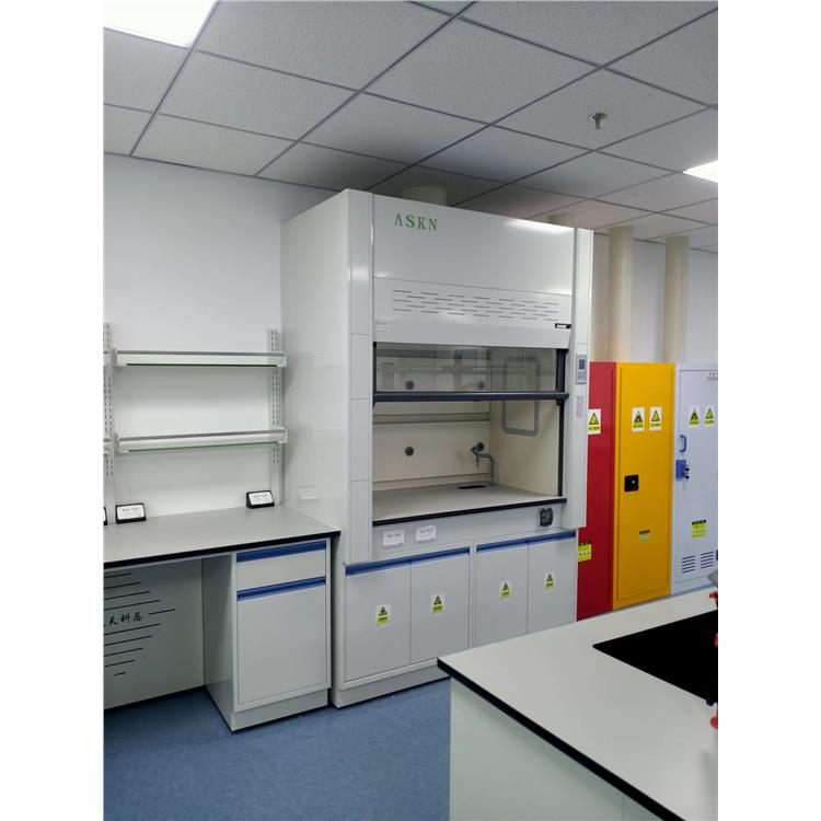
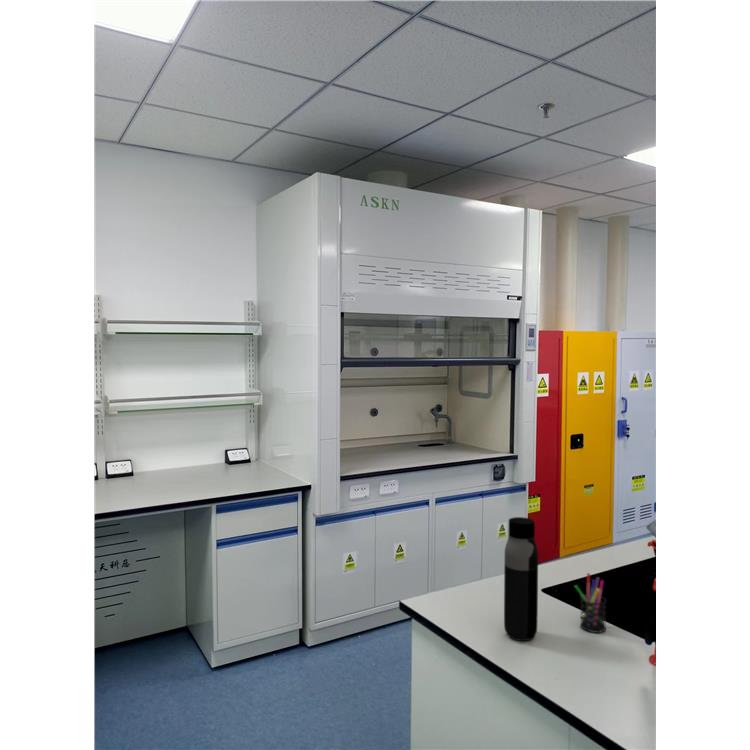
+ pen holder (589, 601)
+ water bottle (521, 577)
